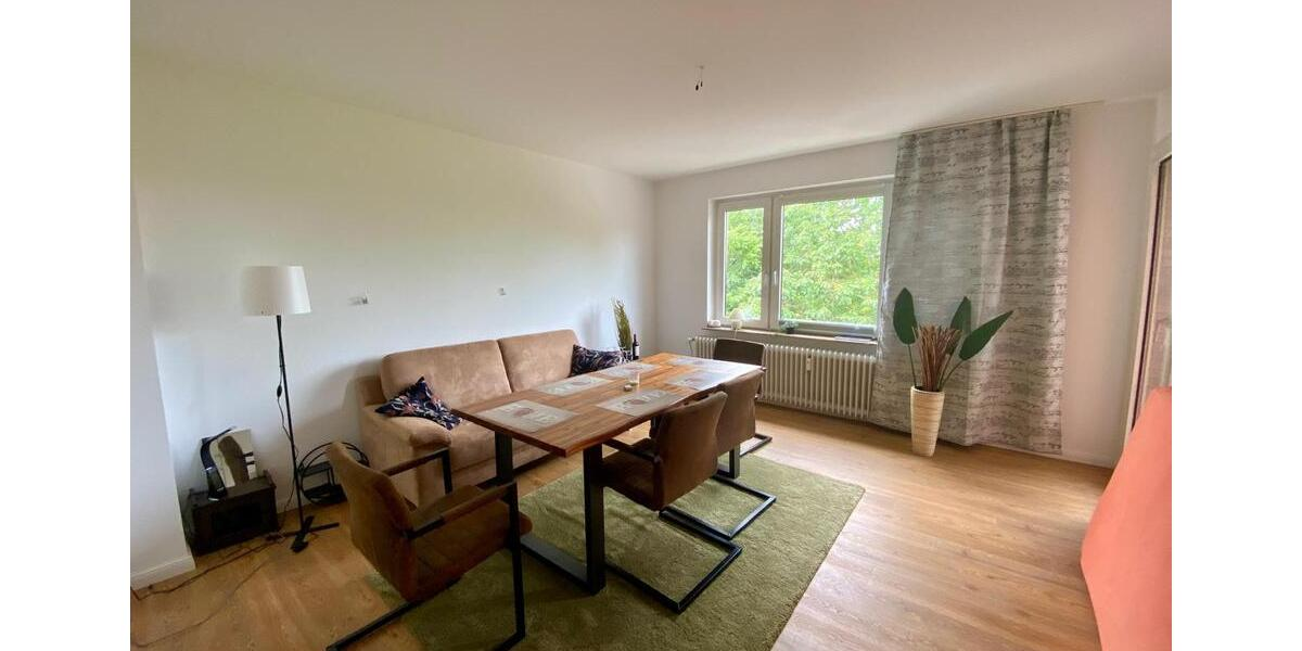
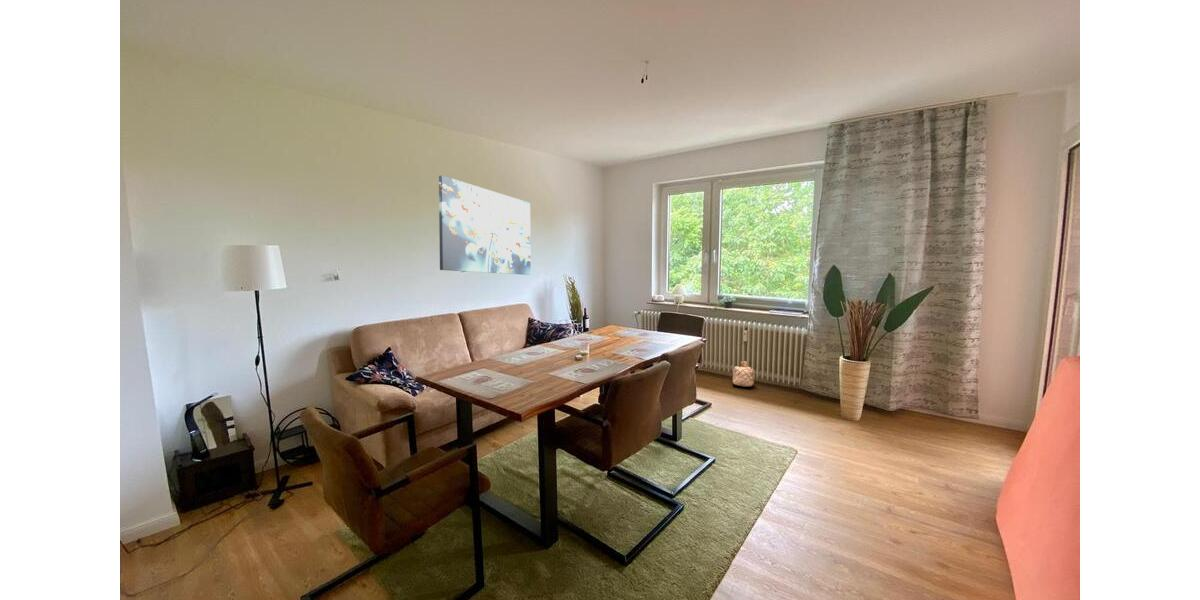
+ basket (743, 373)
+ wall art (490, 232)
